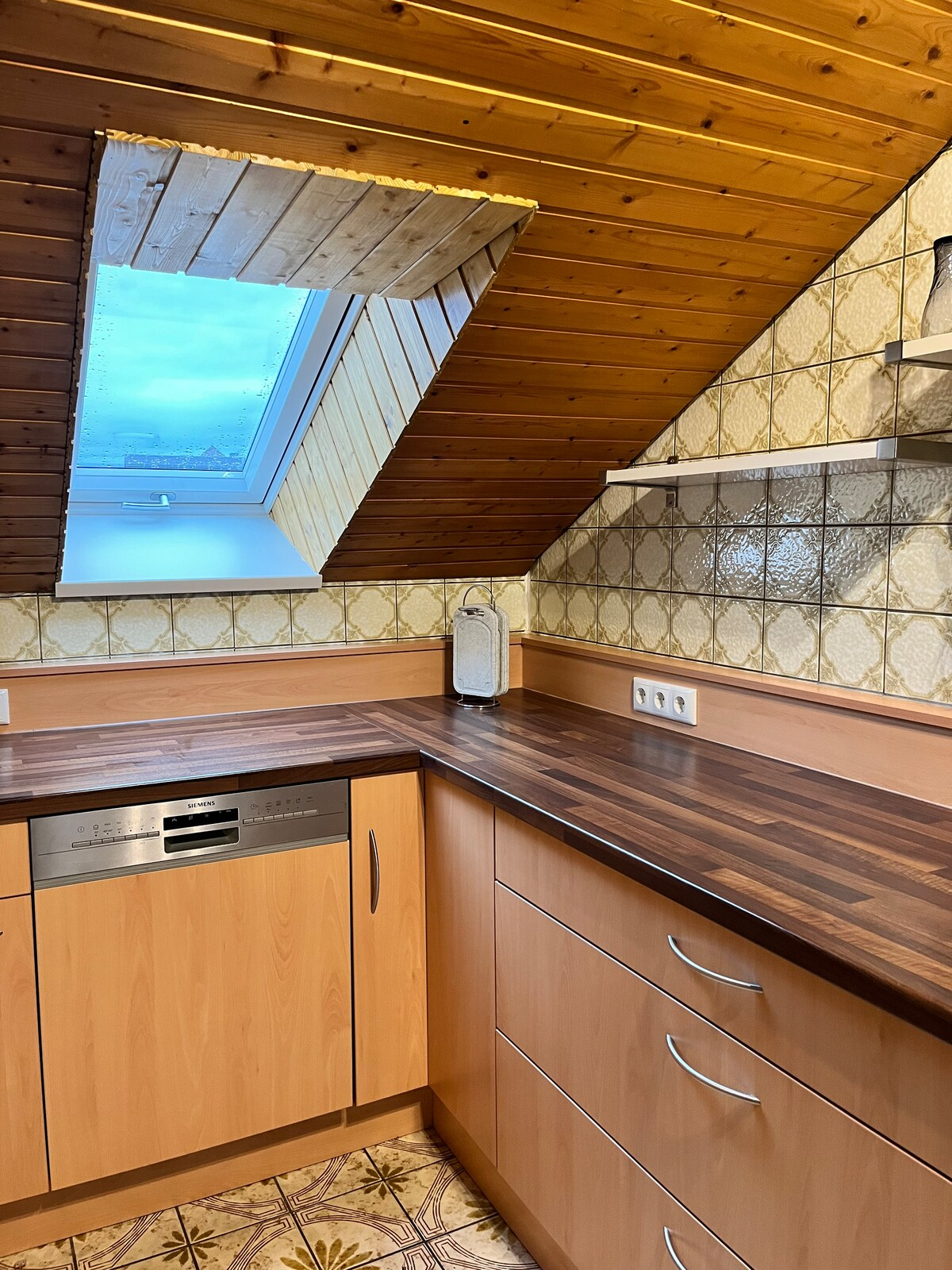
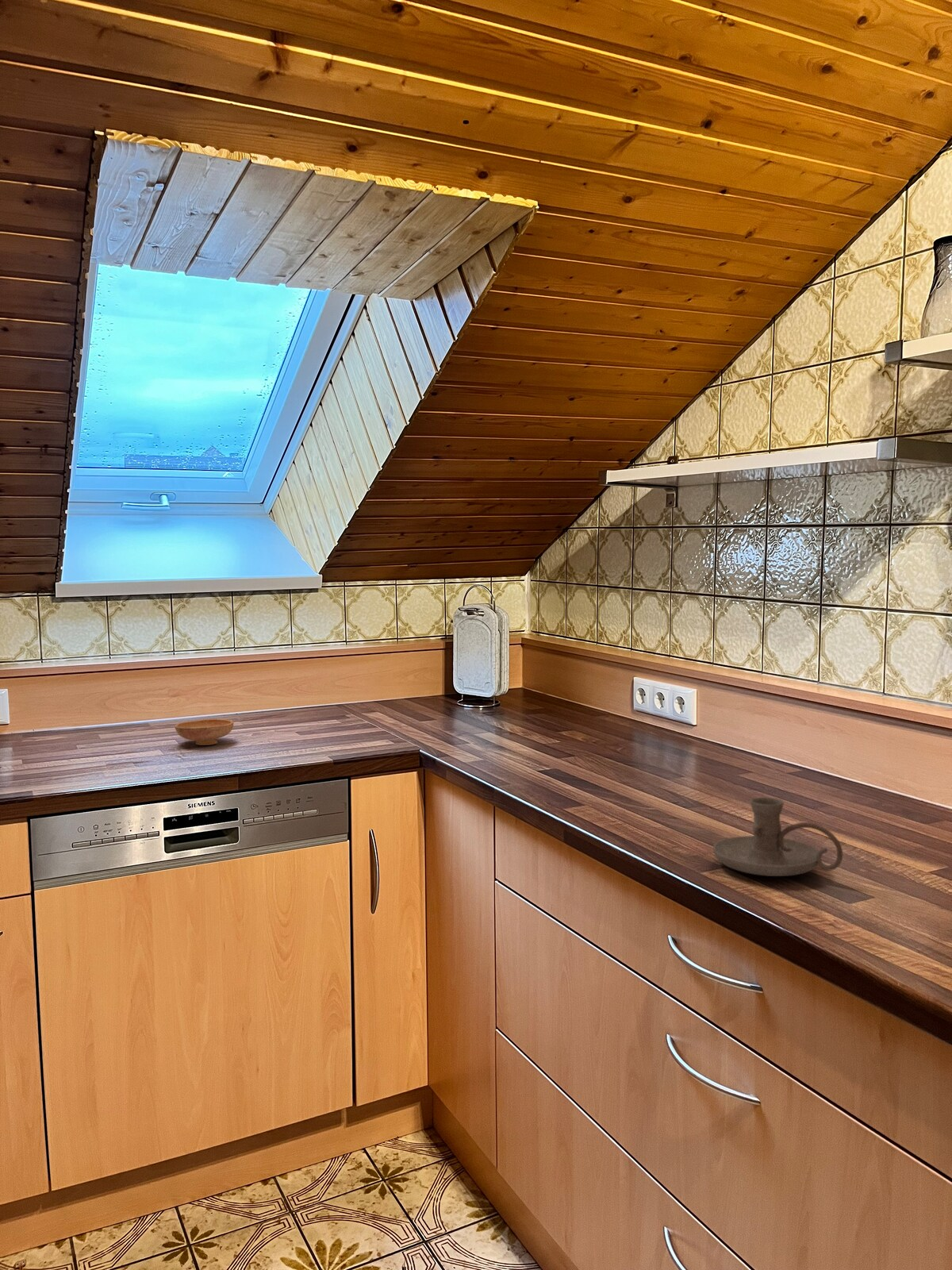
+ bowl (205, 733)
+ candle holder (777, 837)
